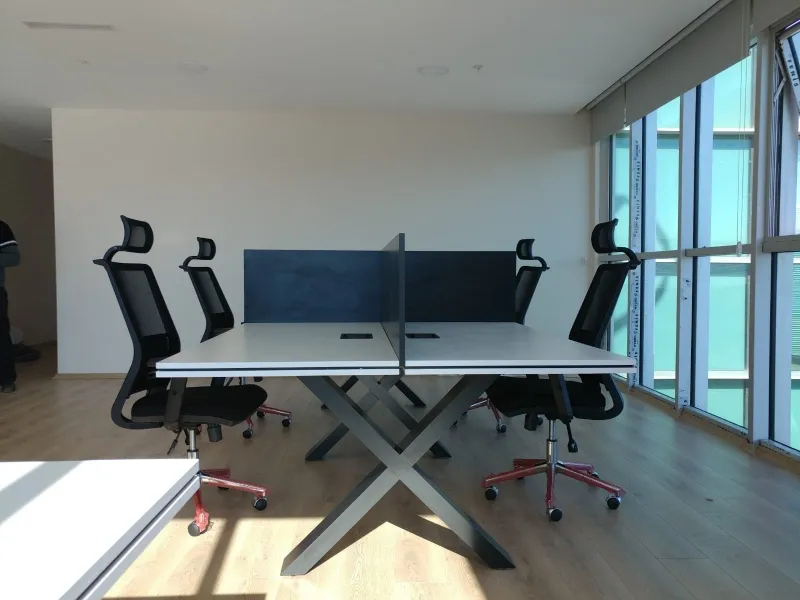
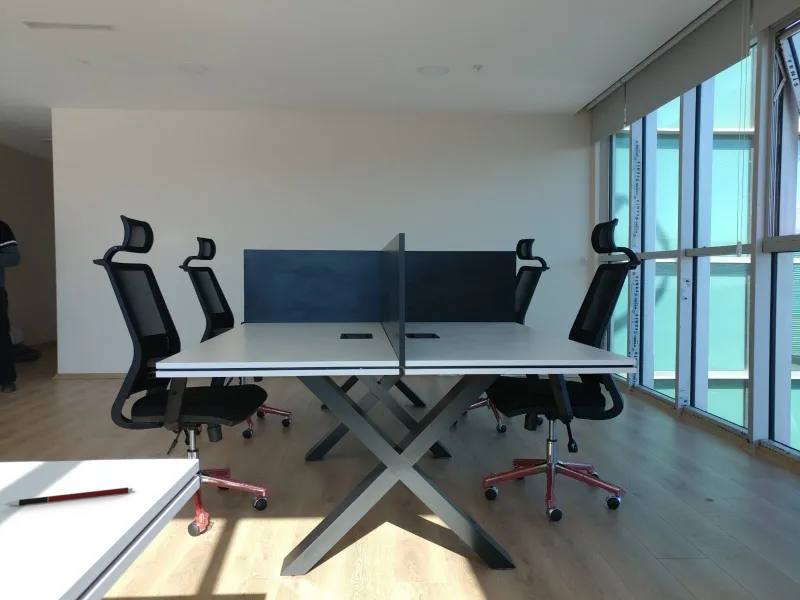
+ pen (70, 496)
